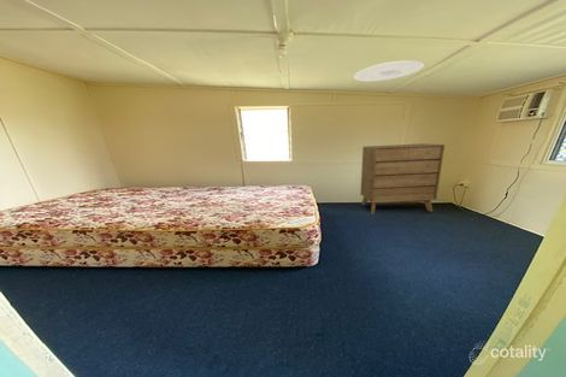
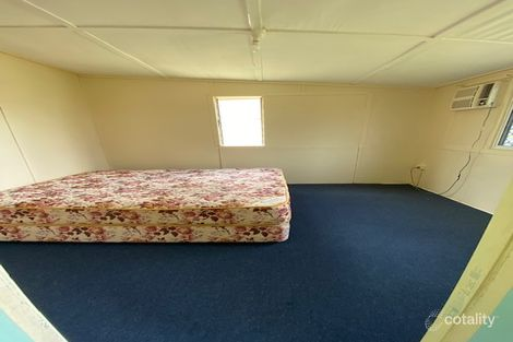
- ceiling light (387, 69)
- dresser (397, 177)
